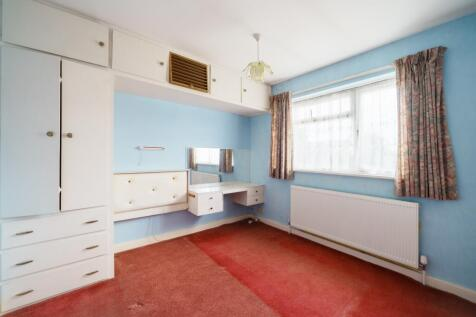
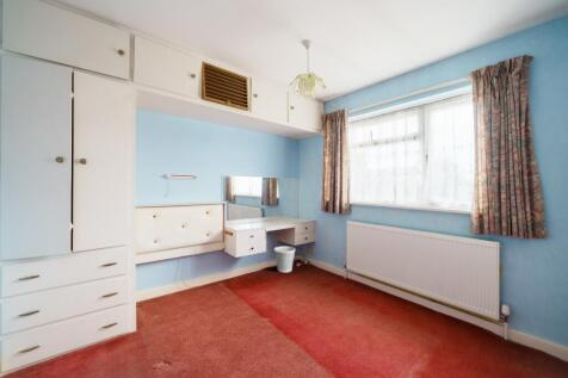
+ wastebasket (284, 259)
